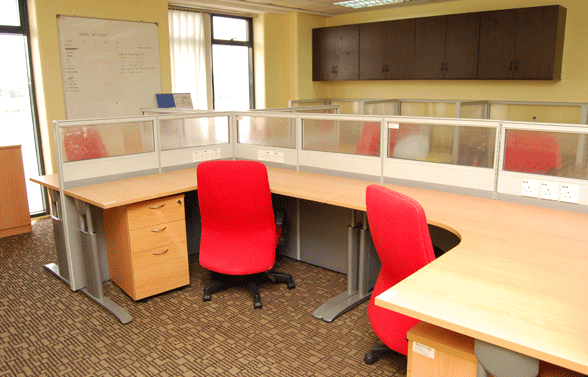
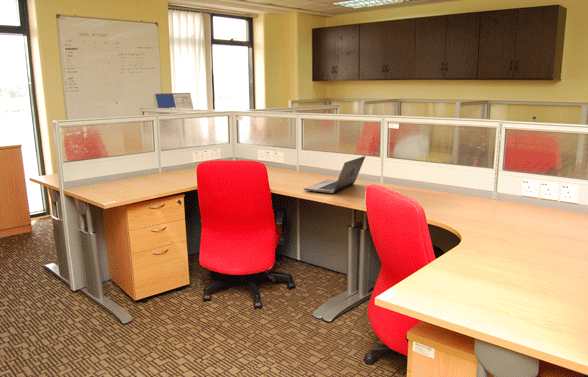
+ laptop (340, 173)
